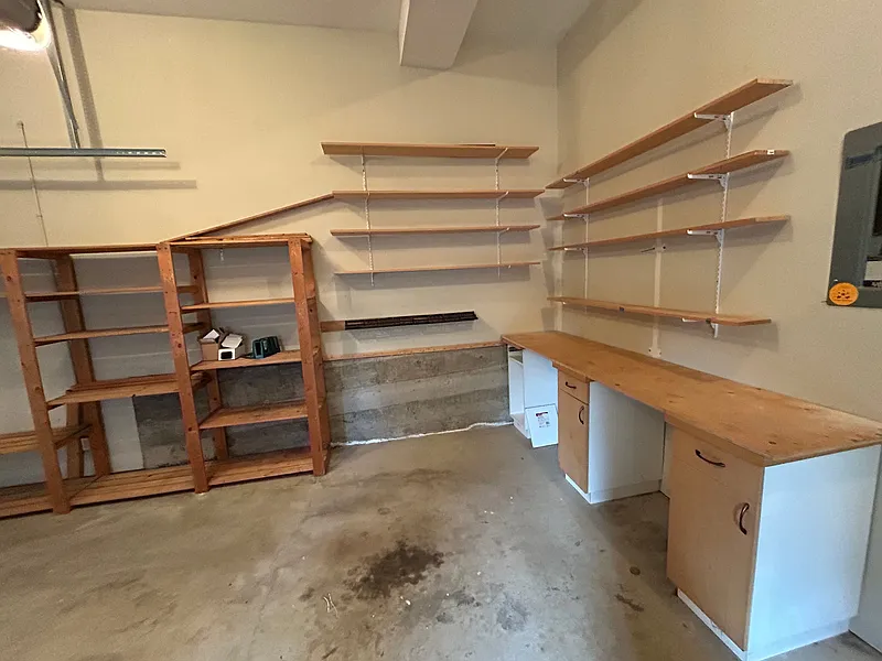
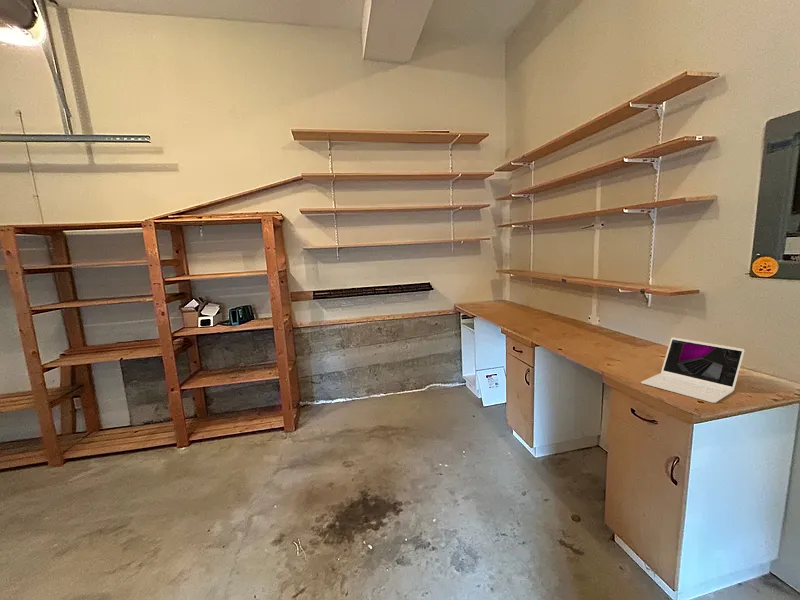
+ laptop (691, 364)
